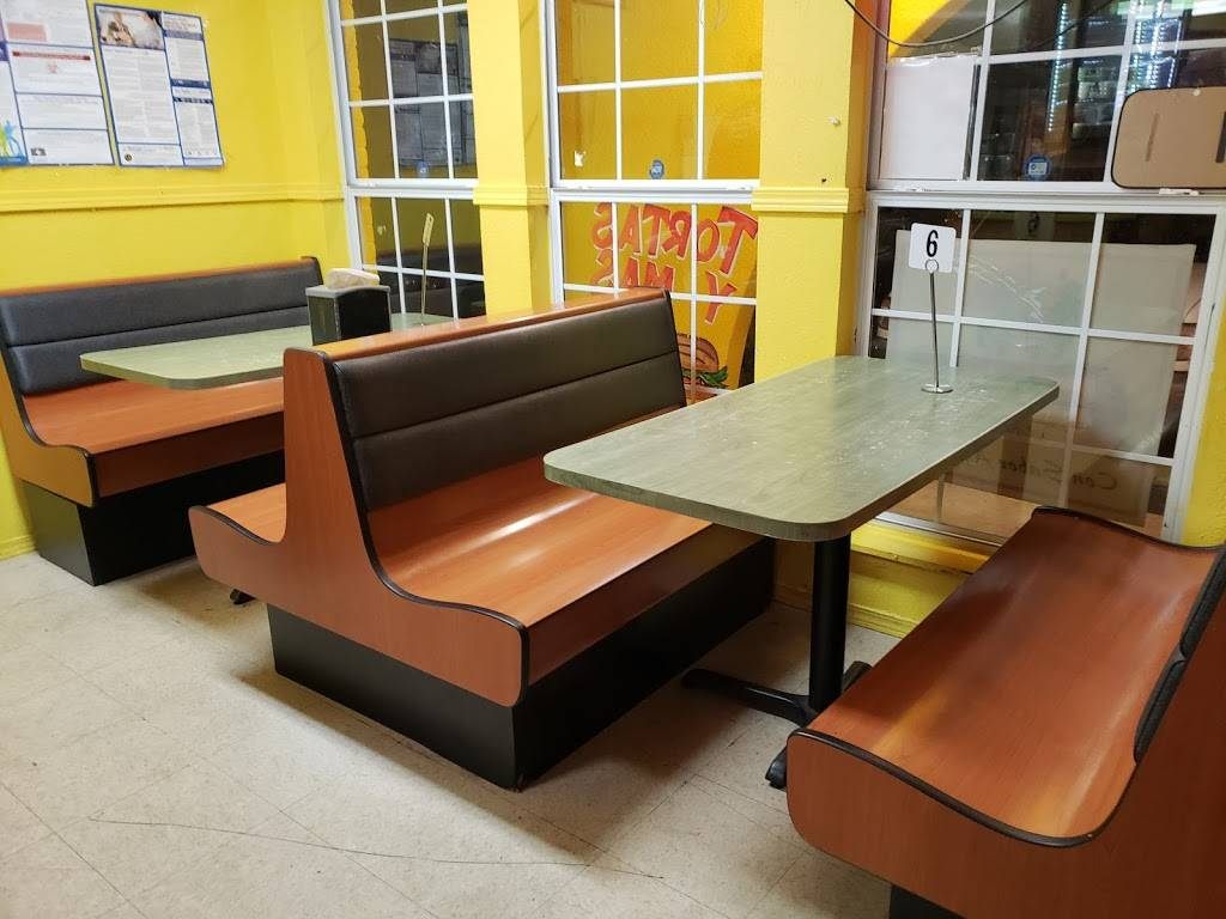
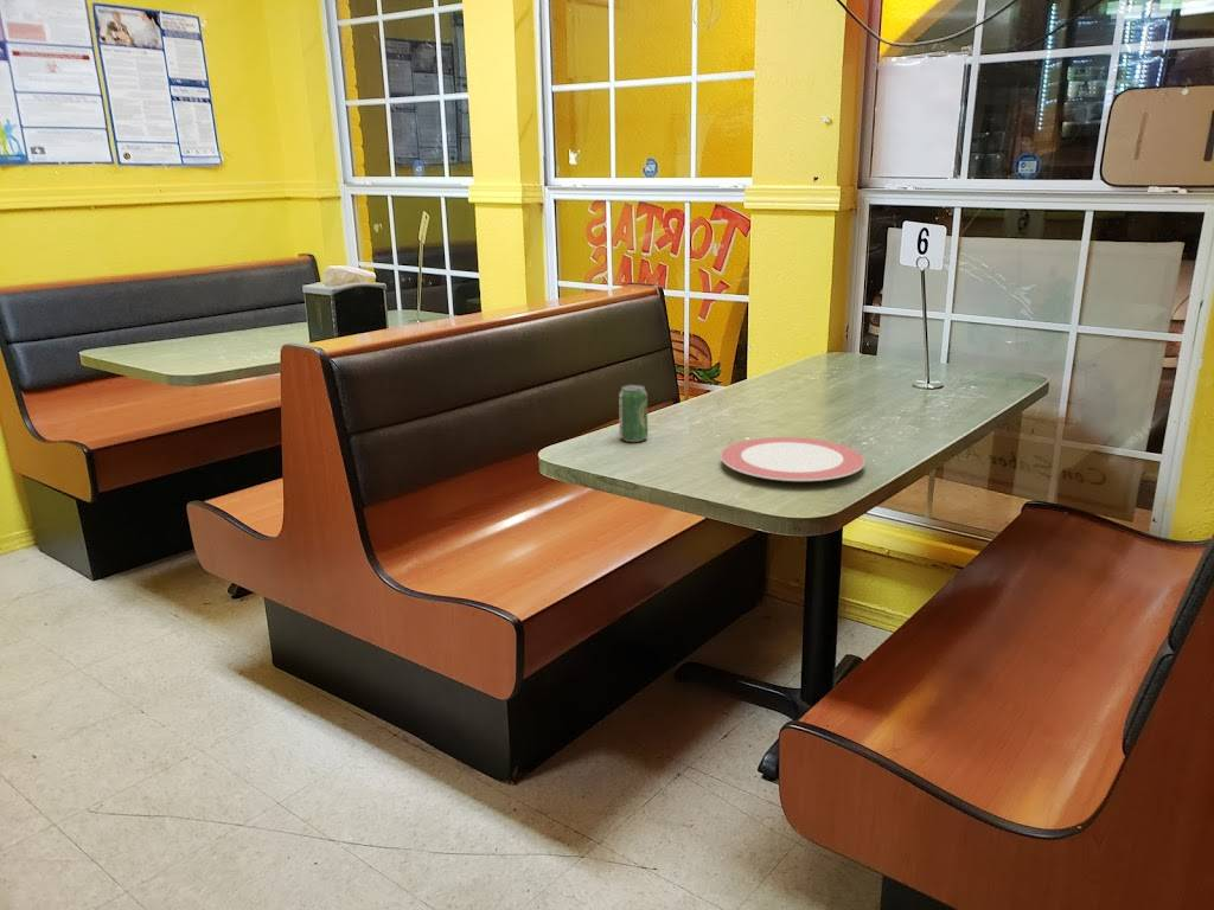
+ beverage can (633, 412)
+ plate (791, 461)
